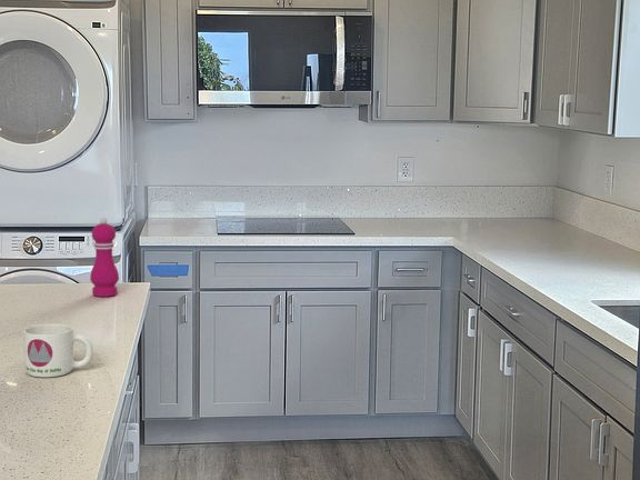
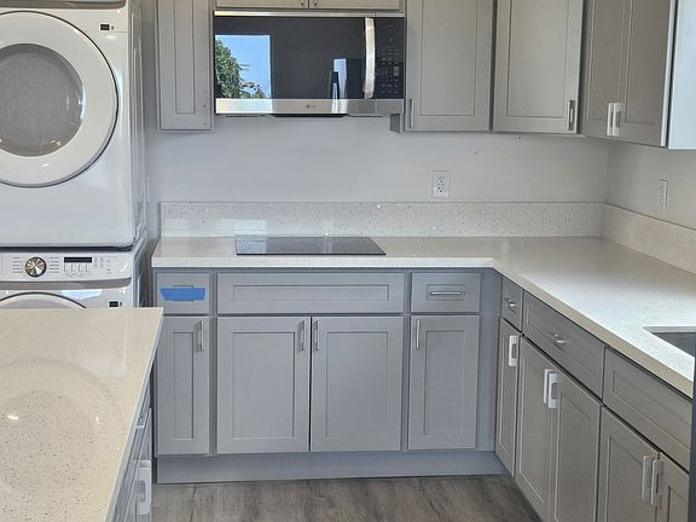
- pepper mill (103, 256)
- mug (58, 349)
